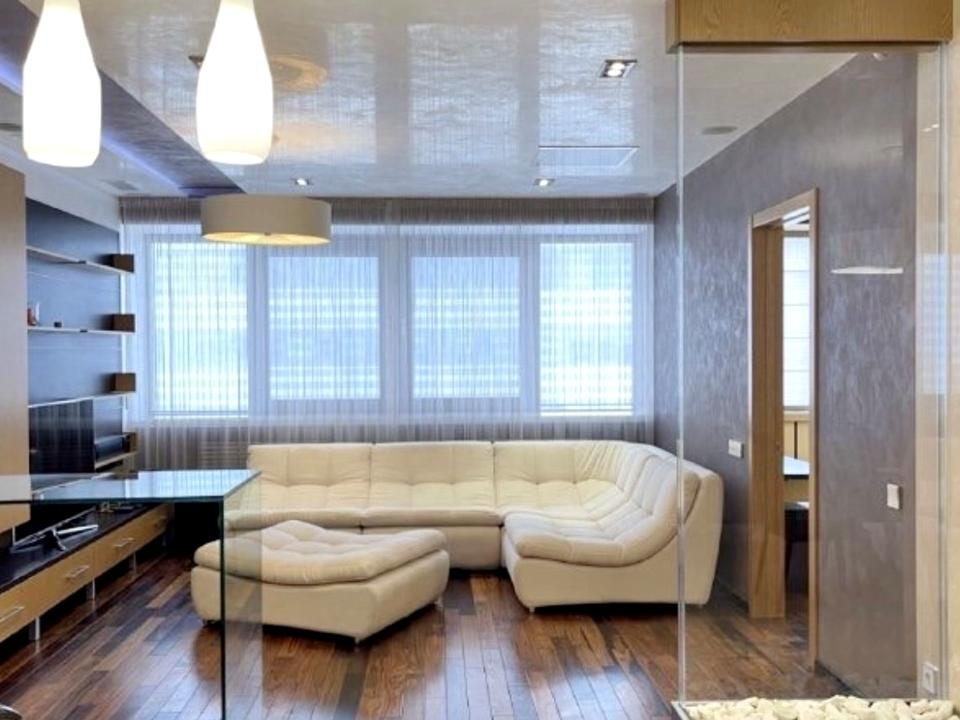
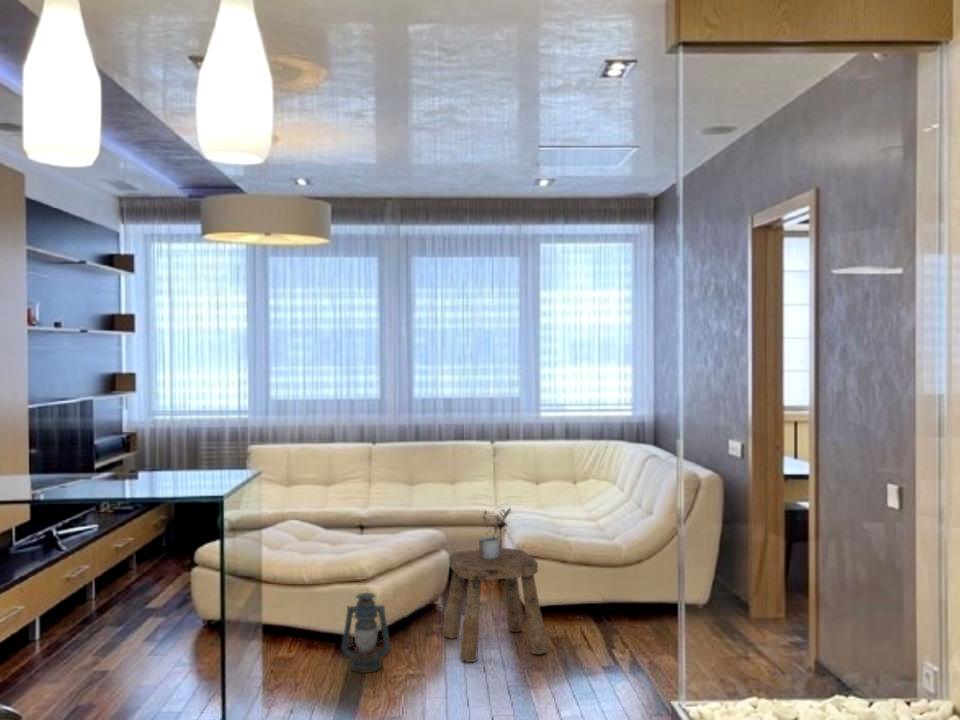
+ lantern (366, 629)
+ potted plant (494, 532)
+ stool (506, 601)
